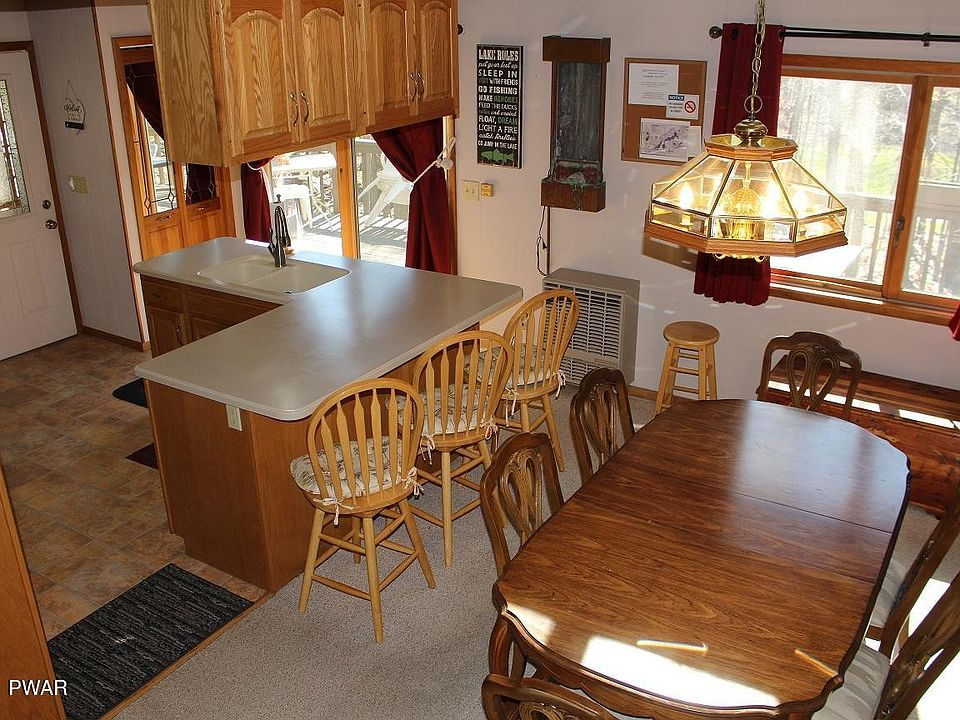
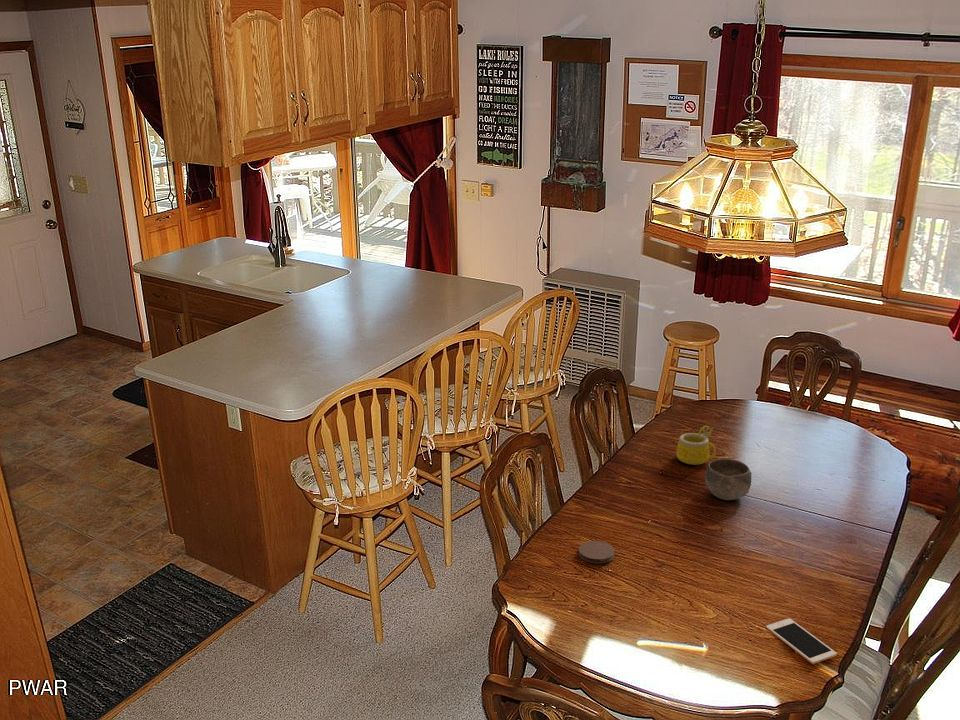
+ mug (696, 443)
+ cell phone (800, 640)
+ bowl (727, 480)
+ coaster (596, 552)
